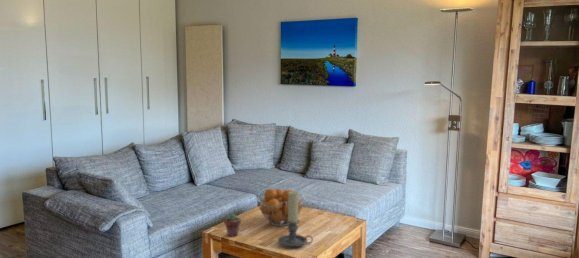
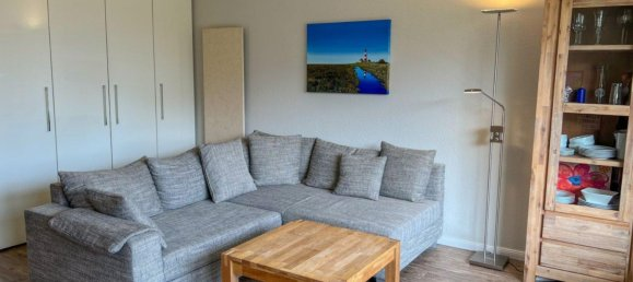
- potted succulent (232, 223)
- candle holder (295, 217)
- fruit basket (280, 205)
